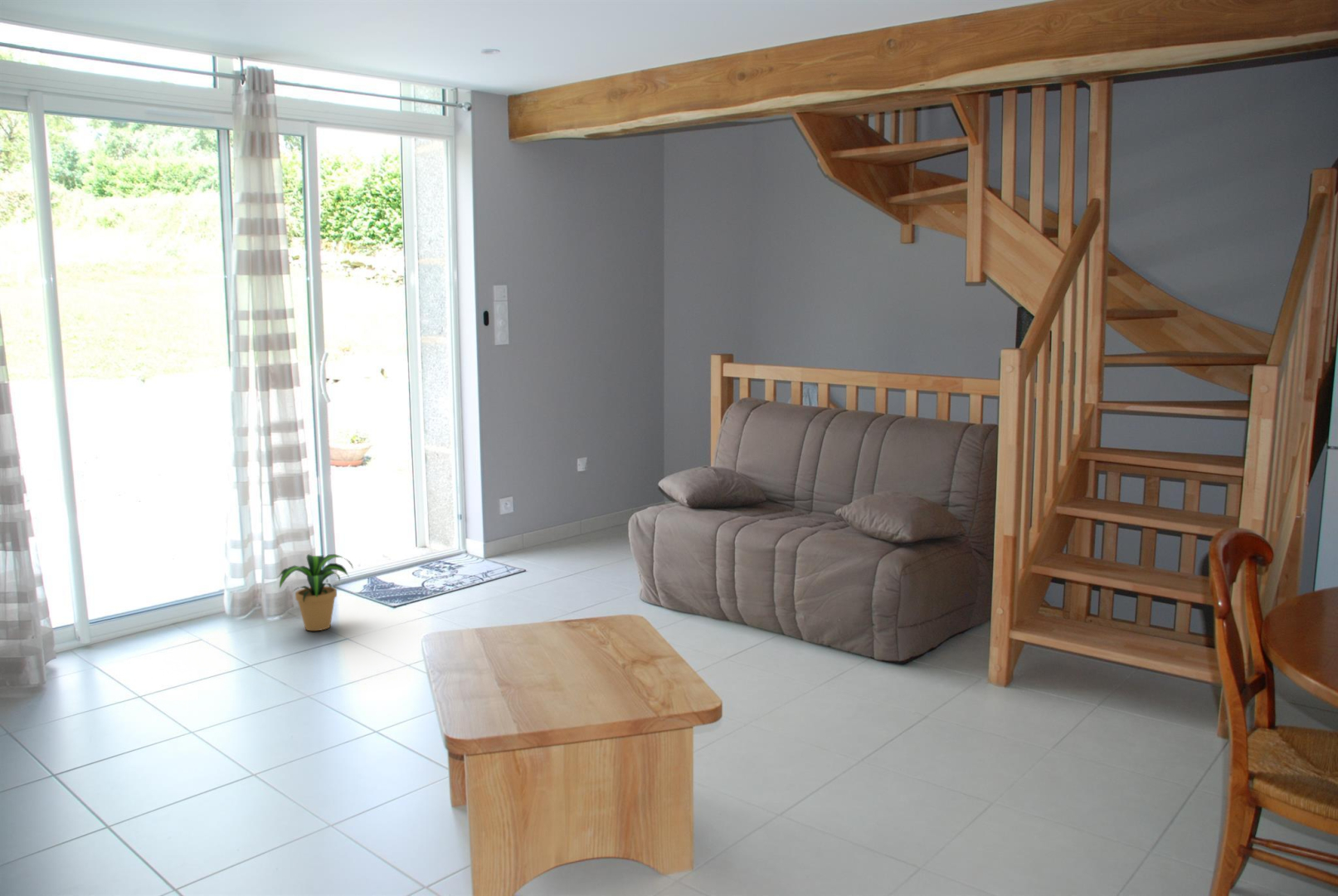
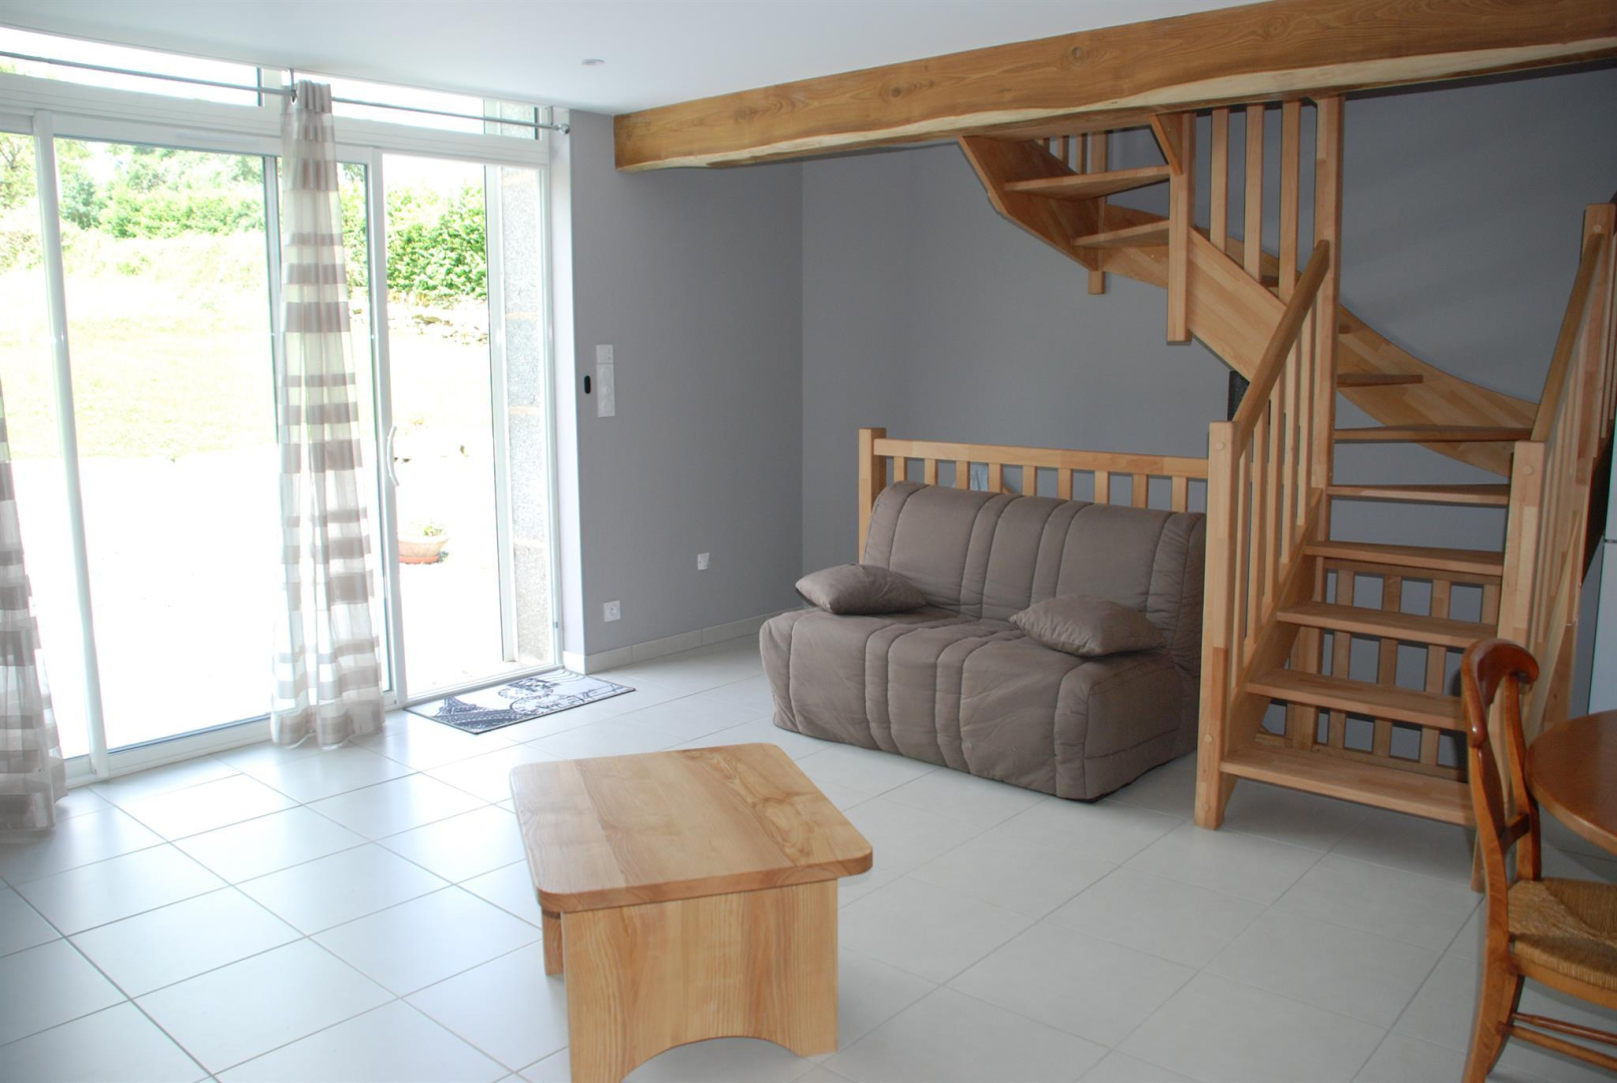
- potted plant (316, 592)
